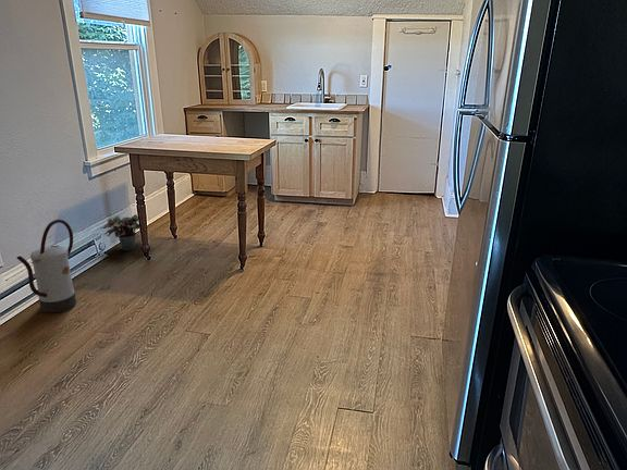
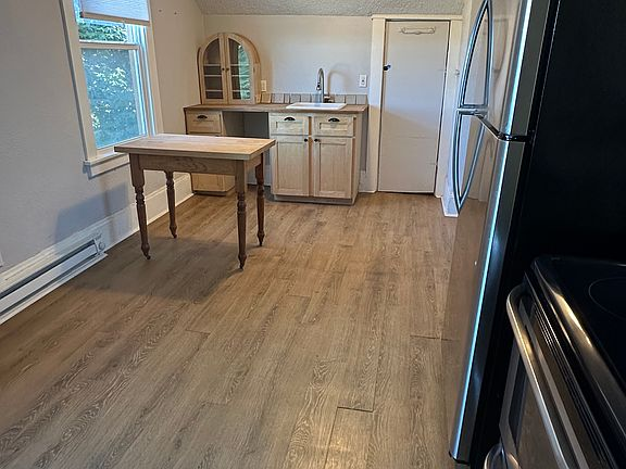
- watering can (50, 267)
- potted plant (125, 233)
